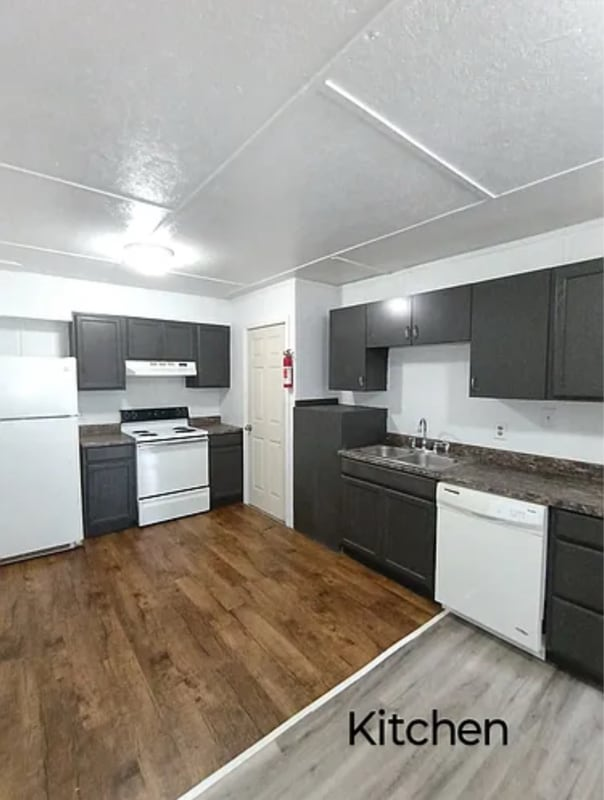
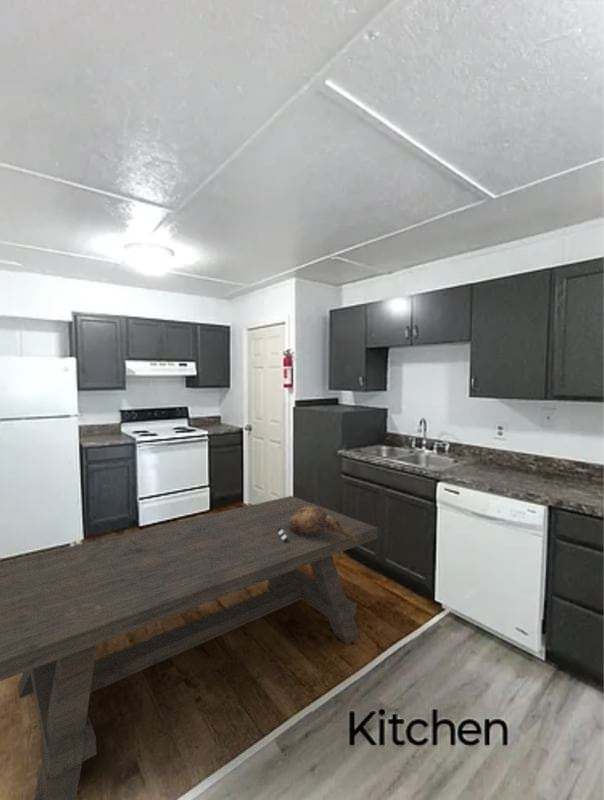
+ dining table (206, 601)
+ decorative bowl (313, 521)
